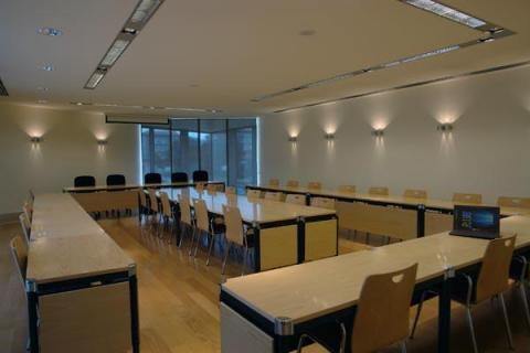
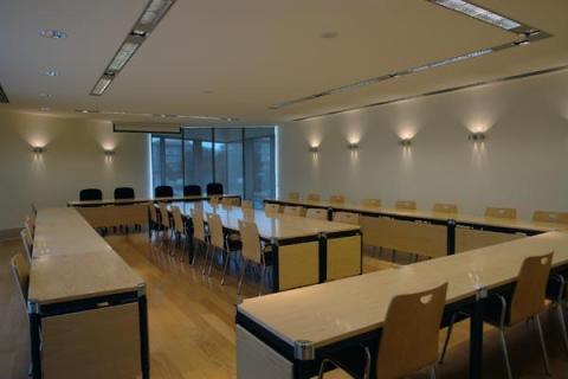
- laptop (474, 221)
